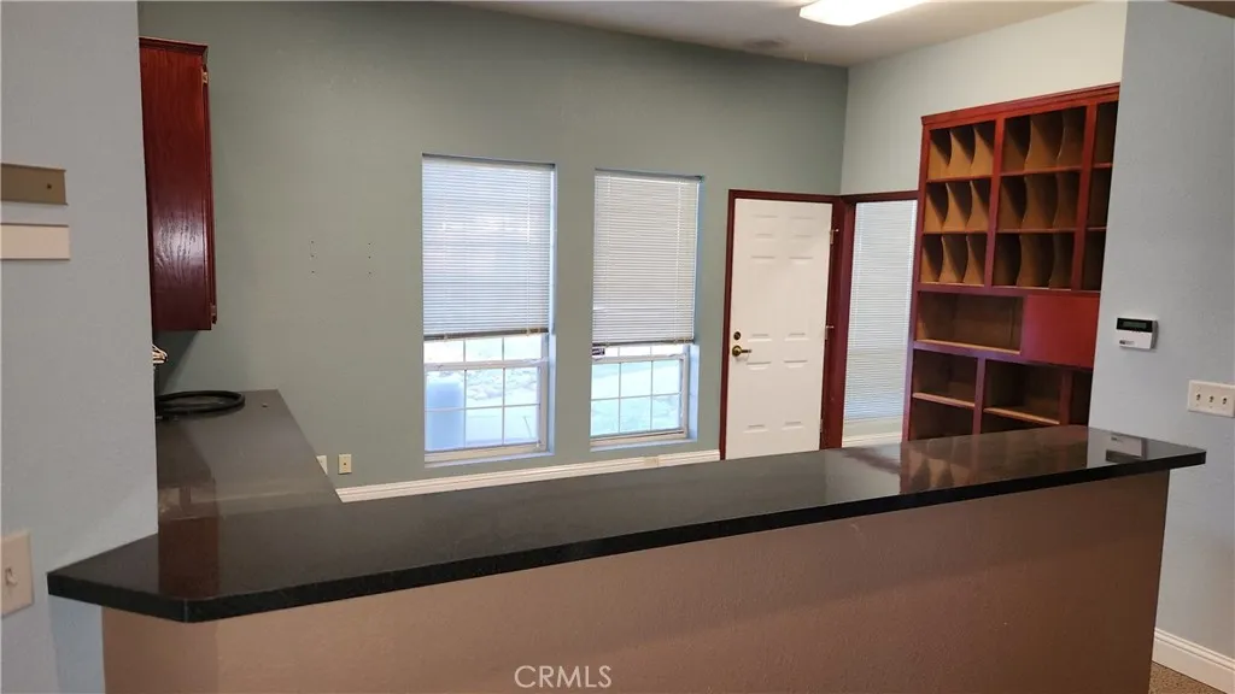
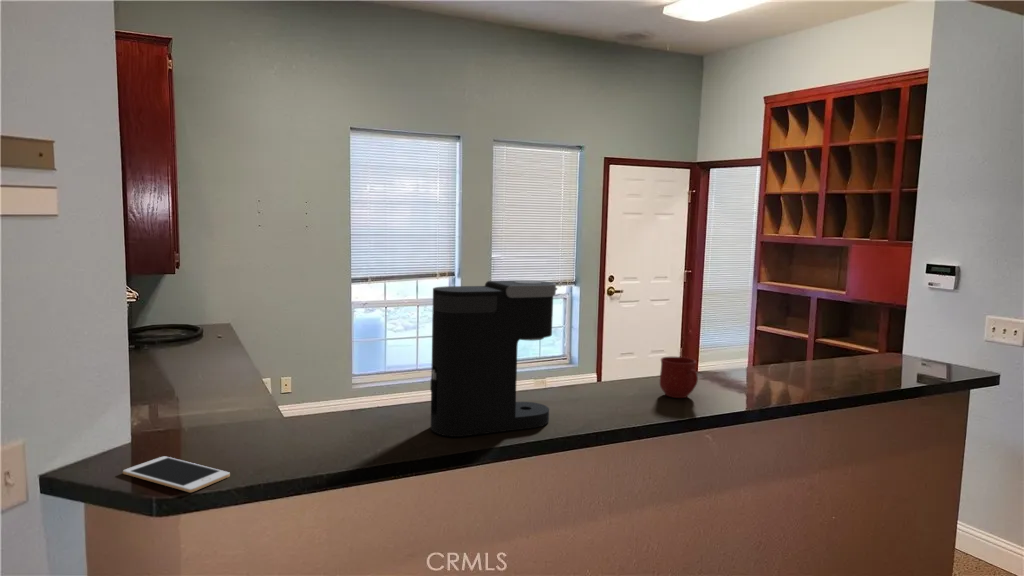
+ cell phone (176, 473)
+ mug (681, 379)
+ coffee maker (494, 354)
